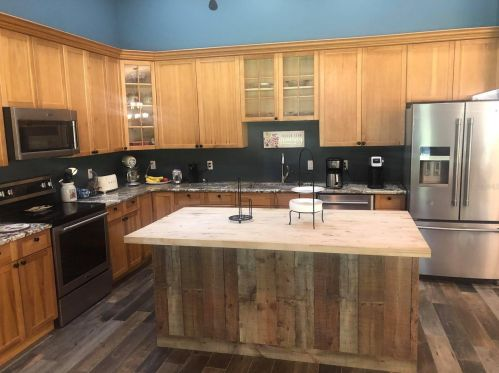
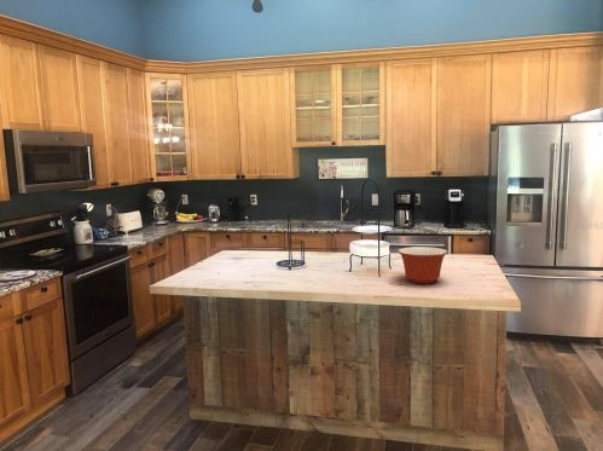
+ mixing bowl (422, 265)
